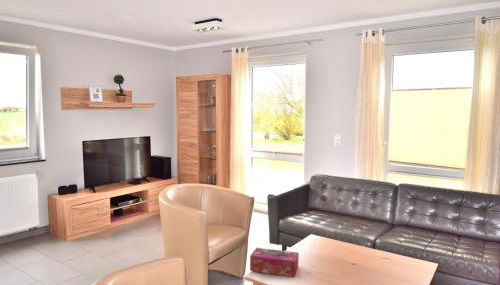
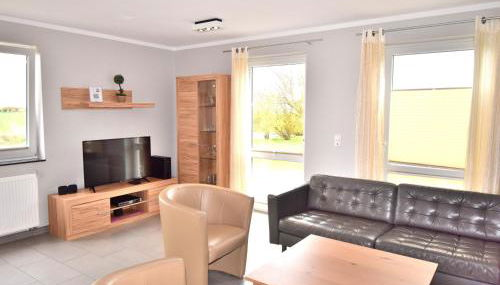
- tissue box (274, 261)
